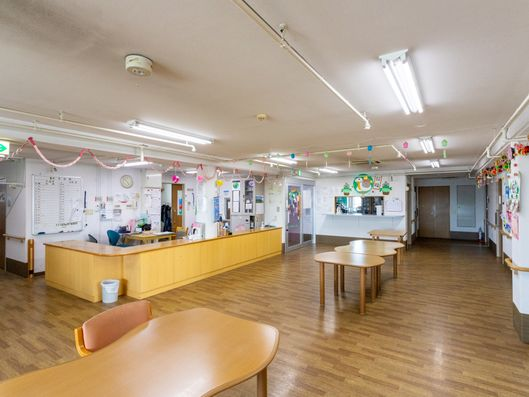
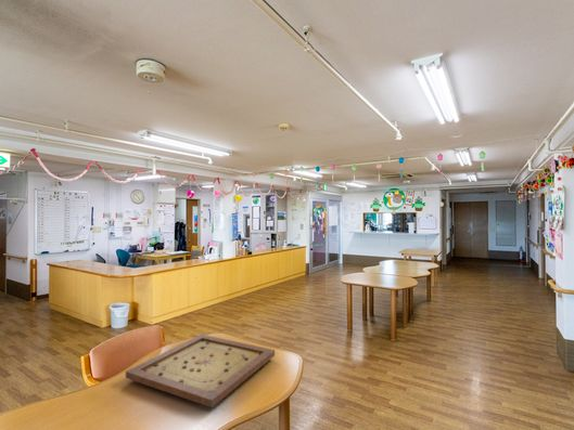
+ gameboard (205, 365)
